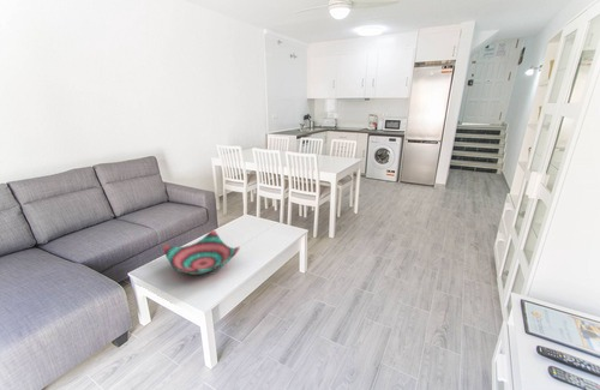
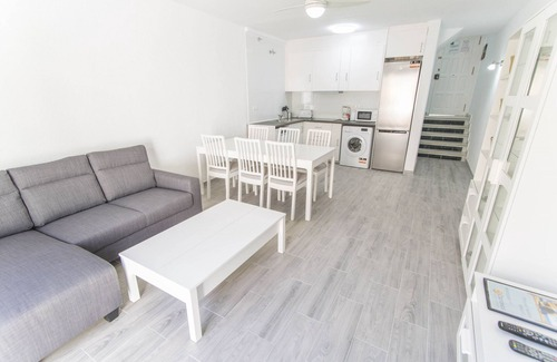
- decorative bowl (202, 256)
